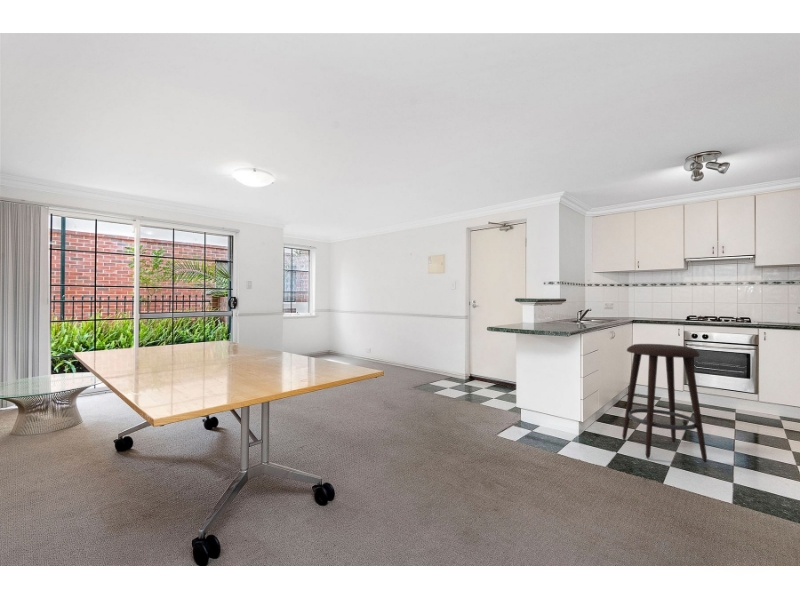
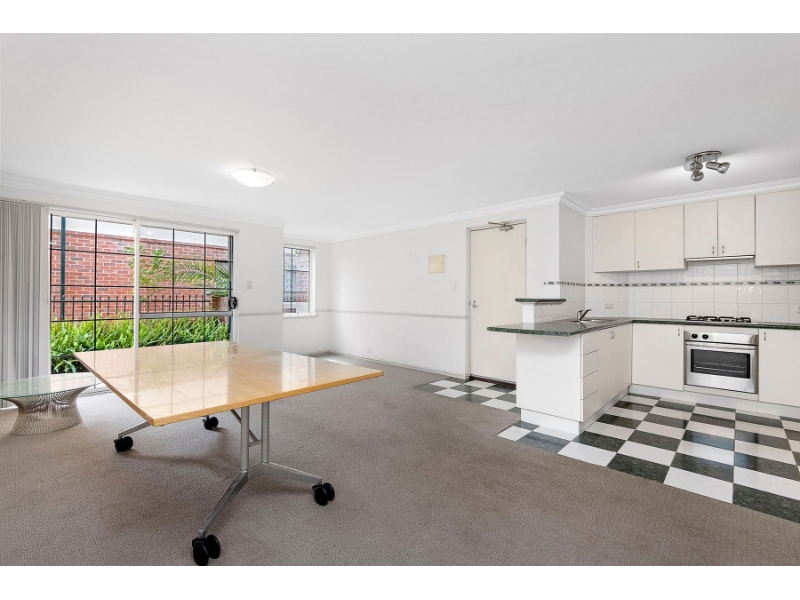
- stool (668, 398)
